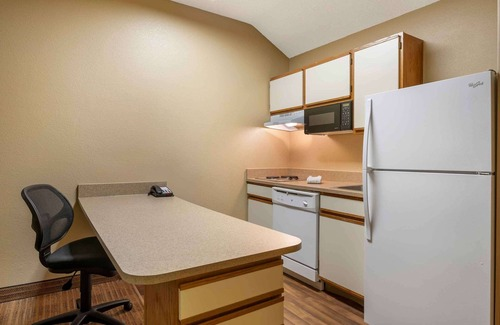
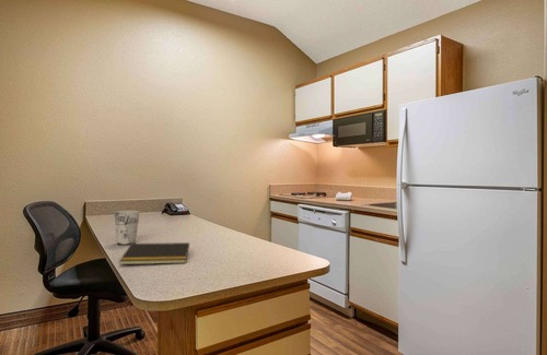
+ cup (126, 227)
+ notepad (156, 252)
